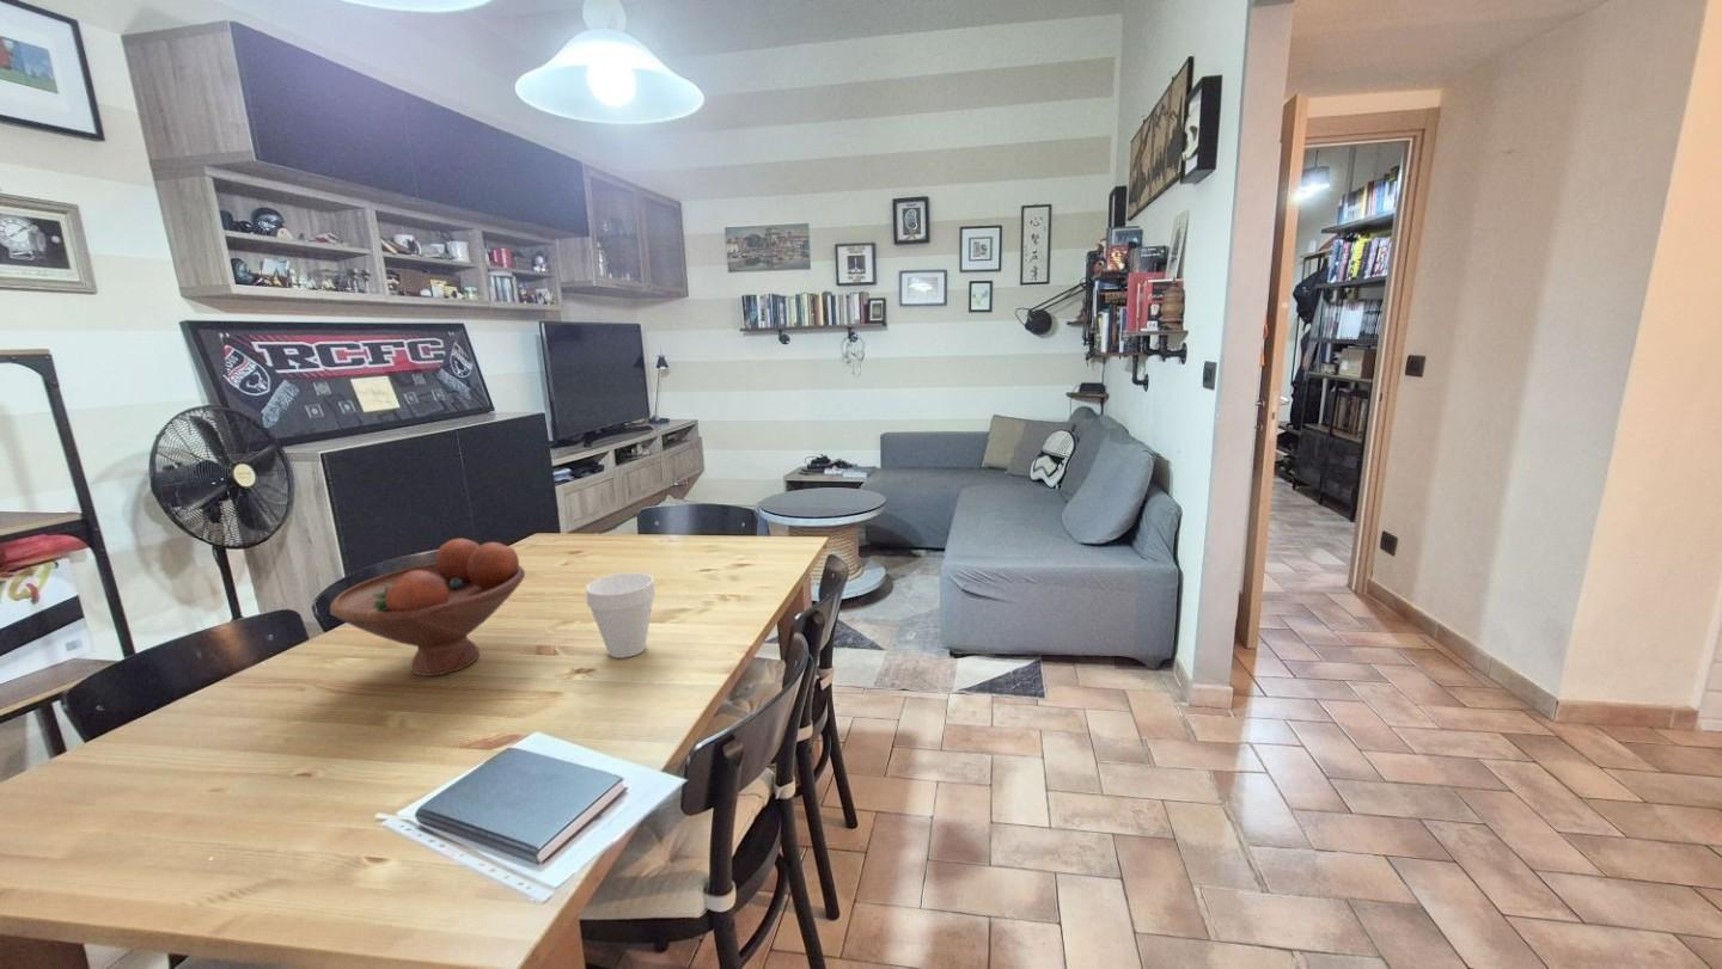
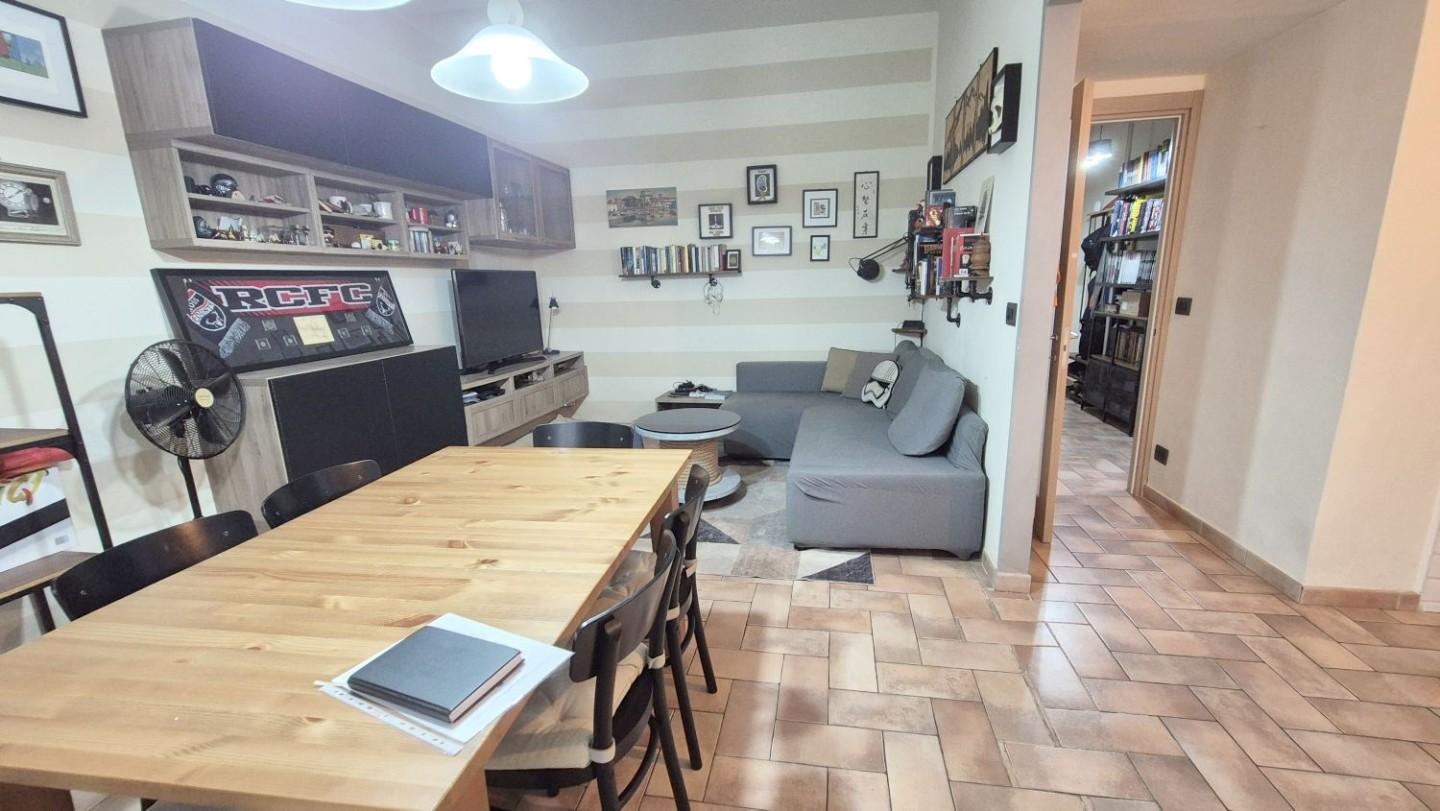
- cup (623, 617)
- fruit bowl (436, 608)
